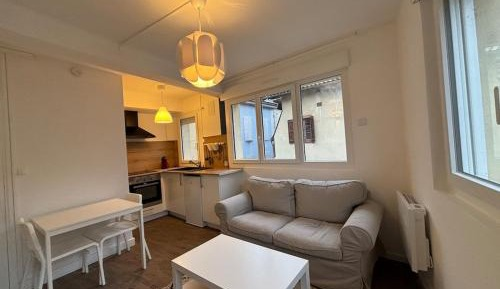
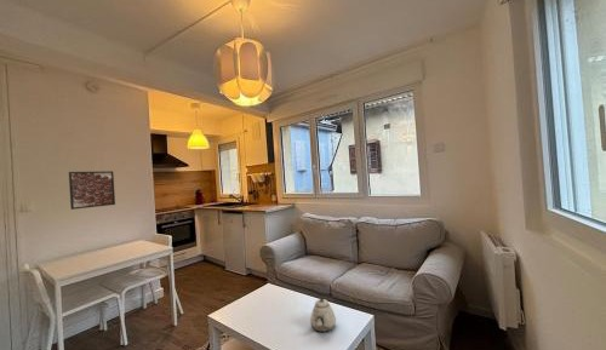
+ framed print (92, 189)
+ teapot (321, 312)
